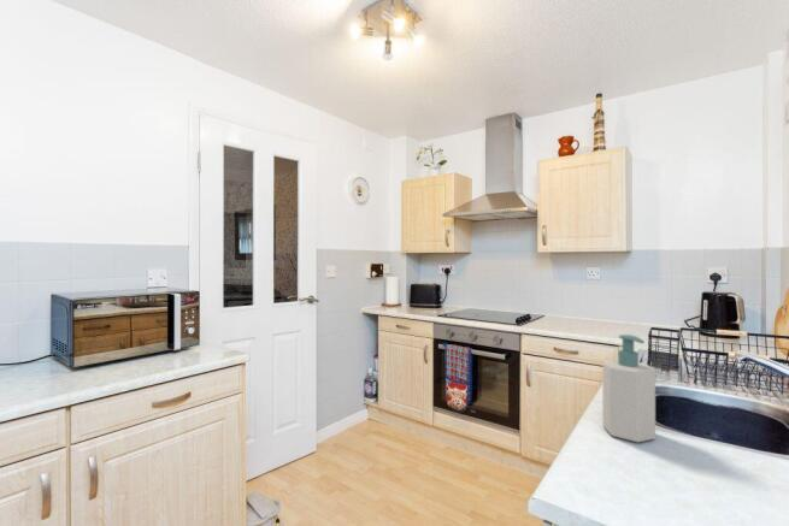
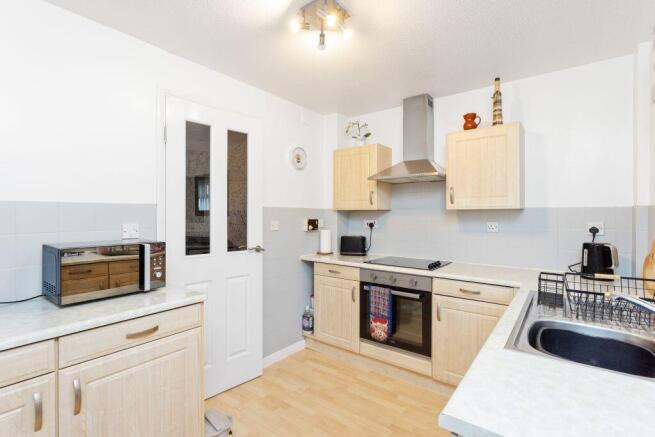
- soap bottle (628, 384)
